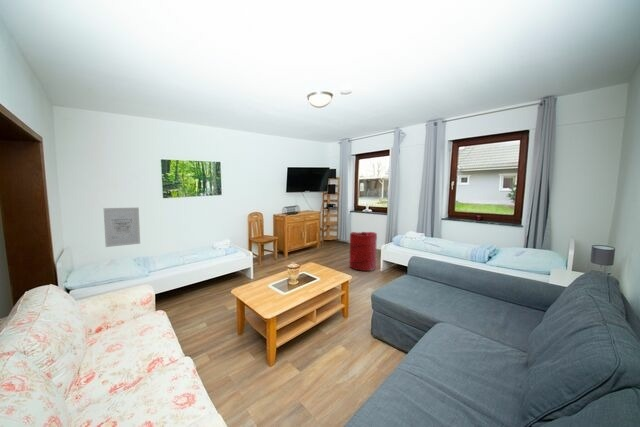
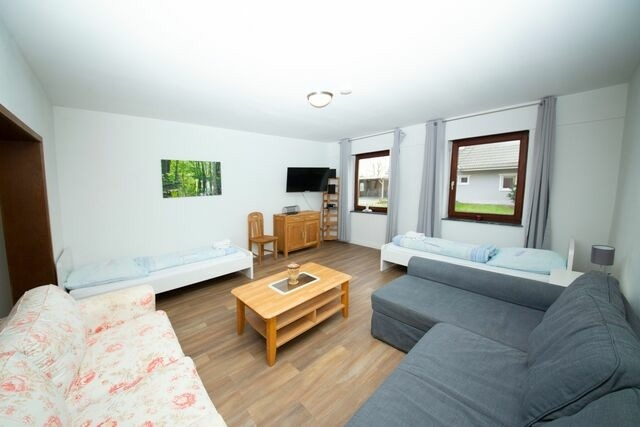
- laundry hamper (362, 249)
- wall art (122, 226)
